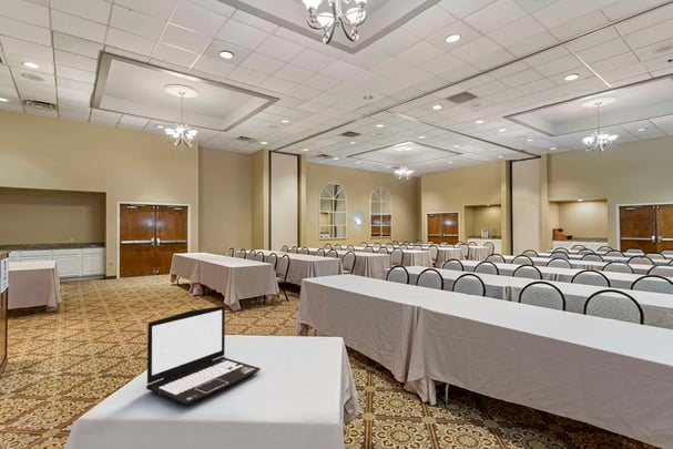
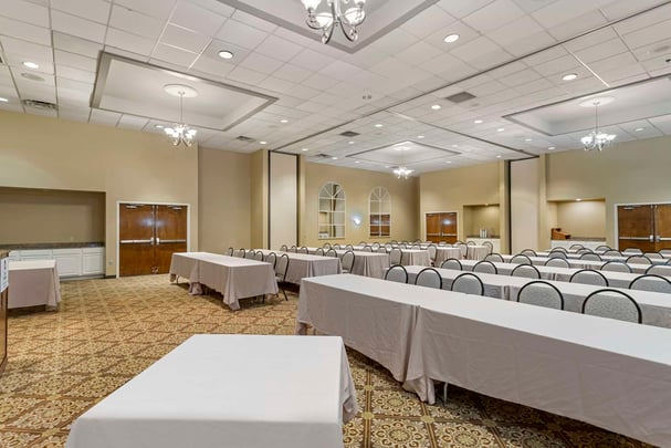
- laptop (207, 348)
